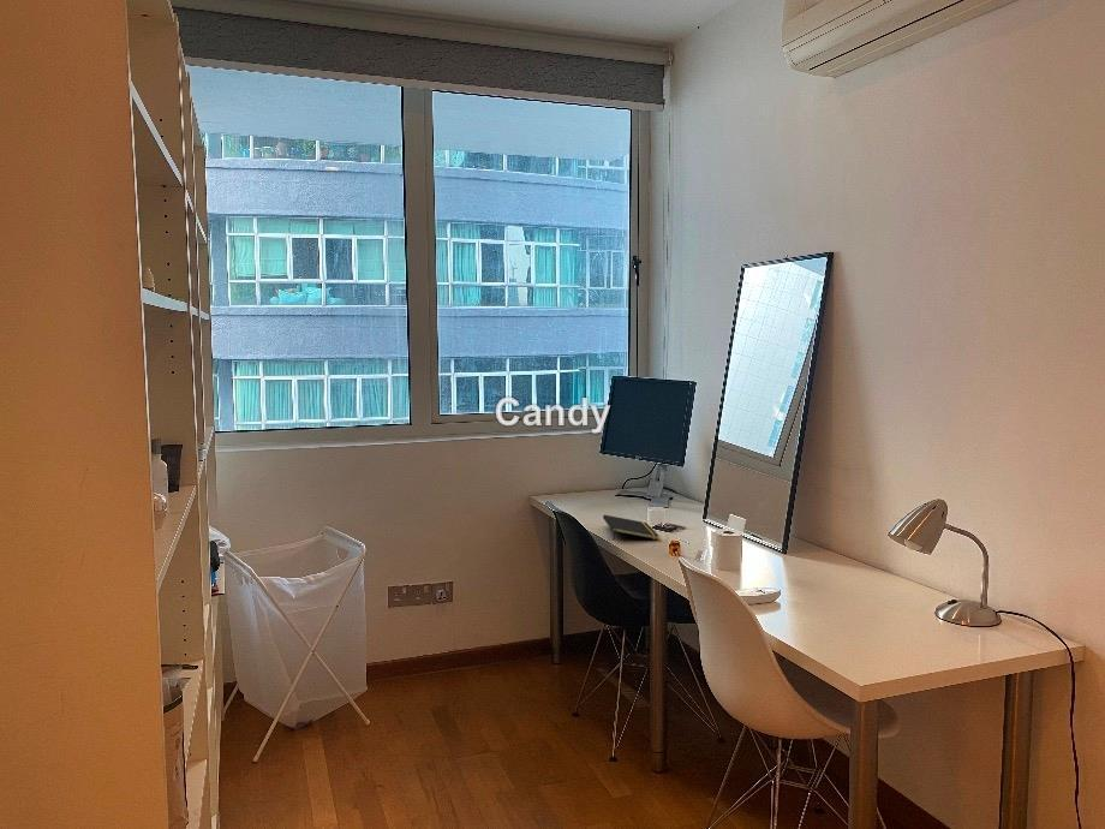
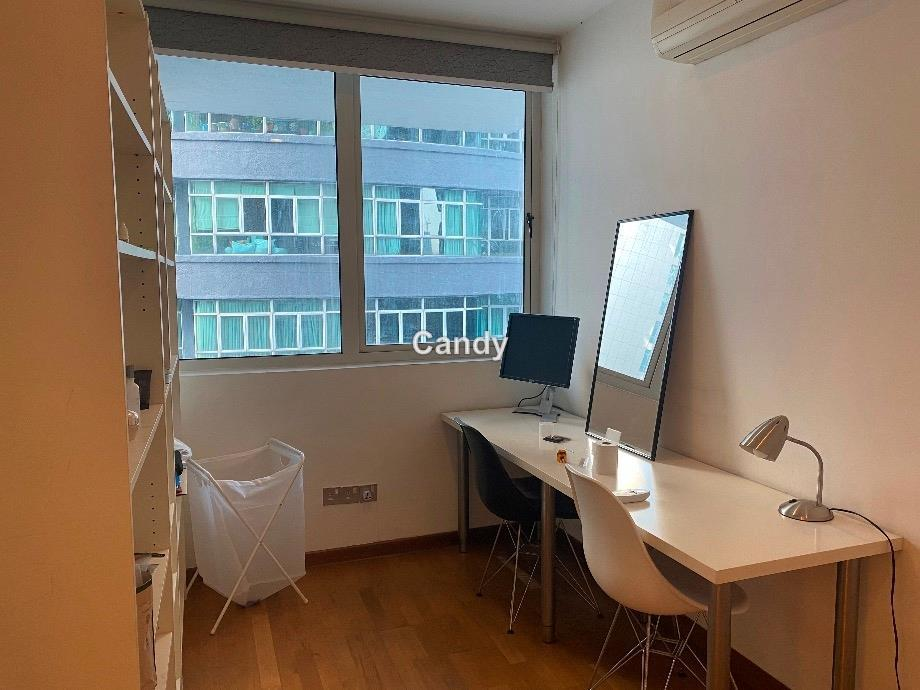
- notepad (629, 526)
